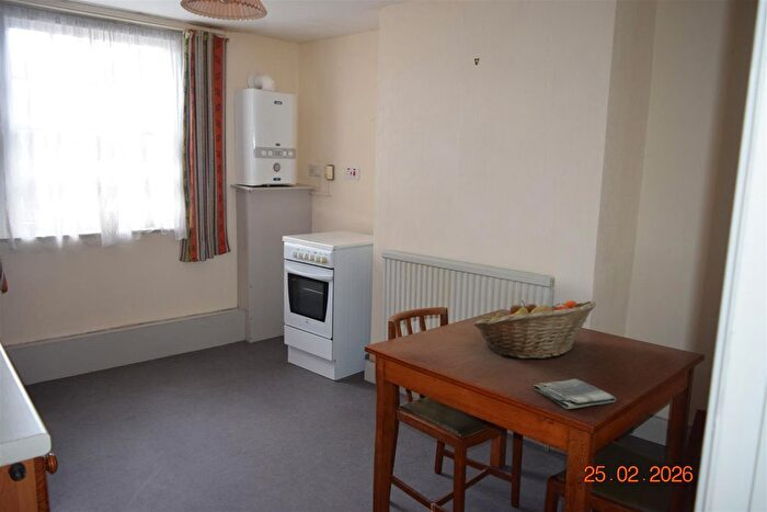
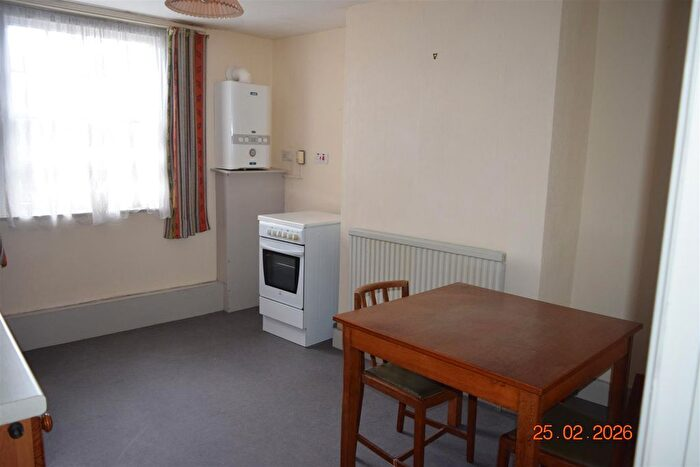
- fruit basket (535, 322)
- dish towel (572, 391)
